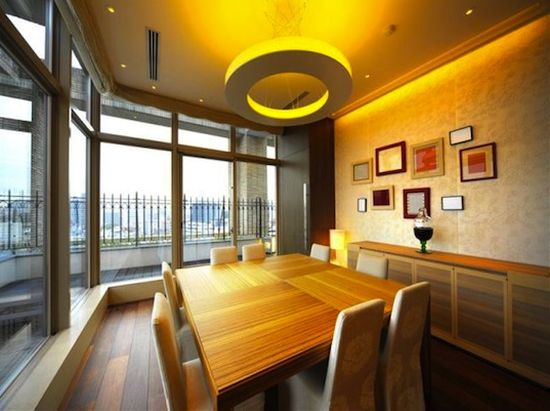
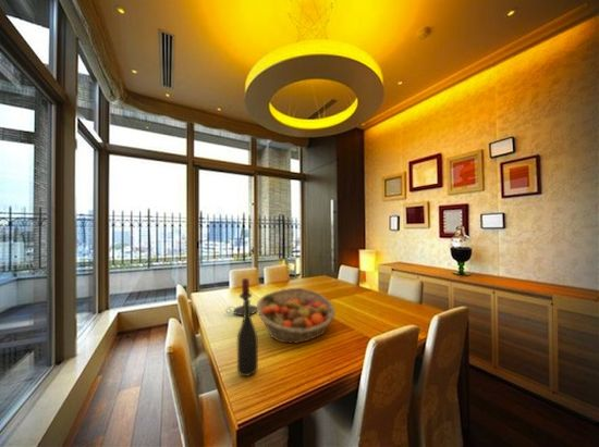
+ candle holder (242, 296)
+ wine bottle (247, 336)
+ fruit basket (296, 312)
